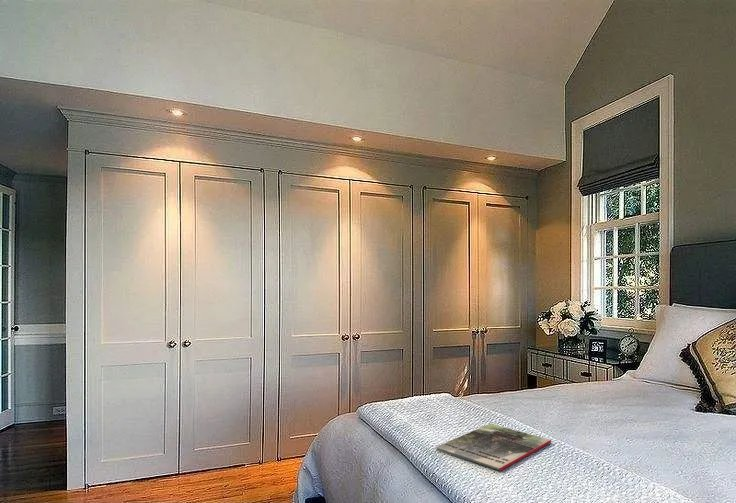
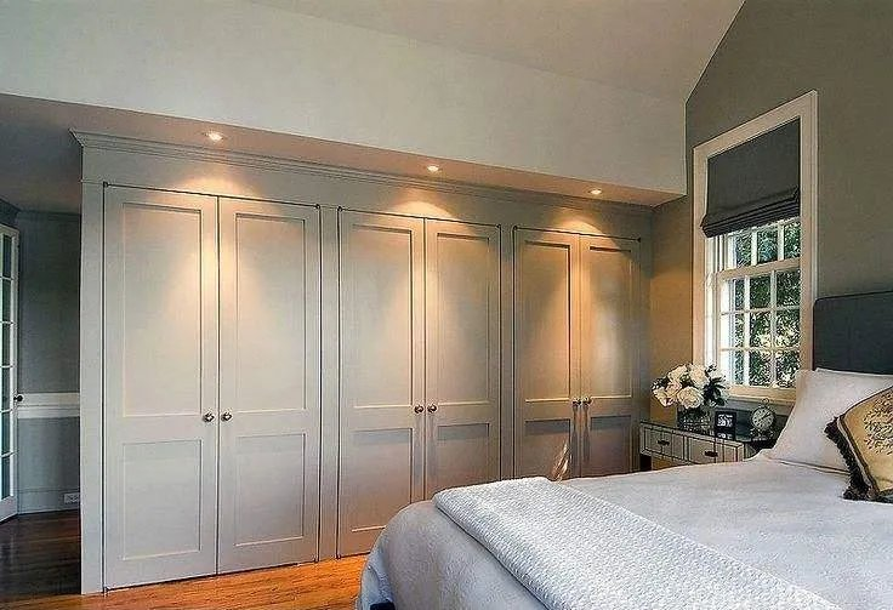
- magazine (494, 444)
